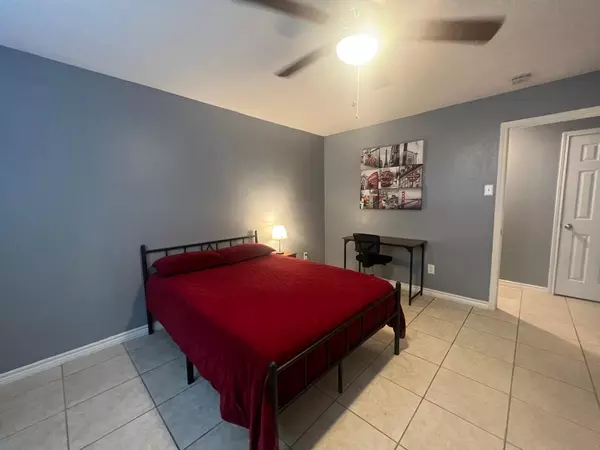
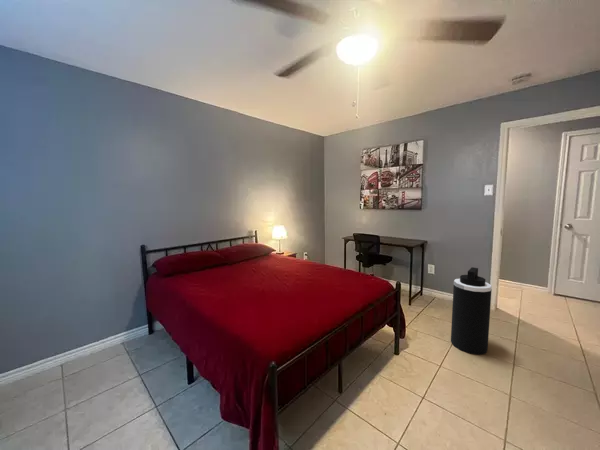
+ trash can (470, 308)
